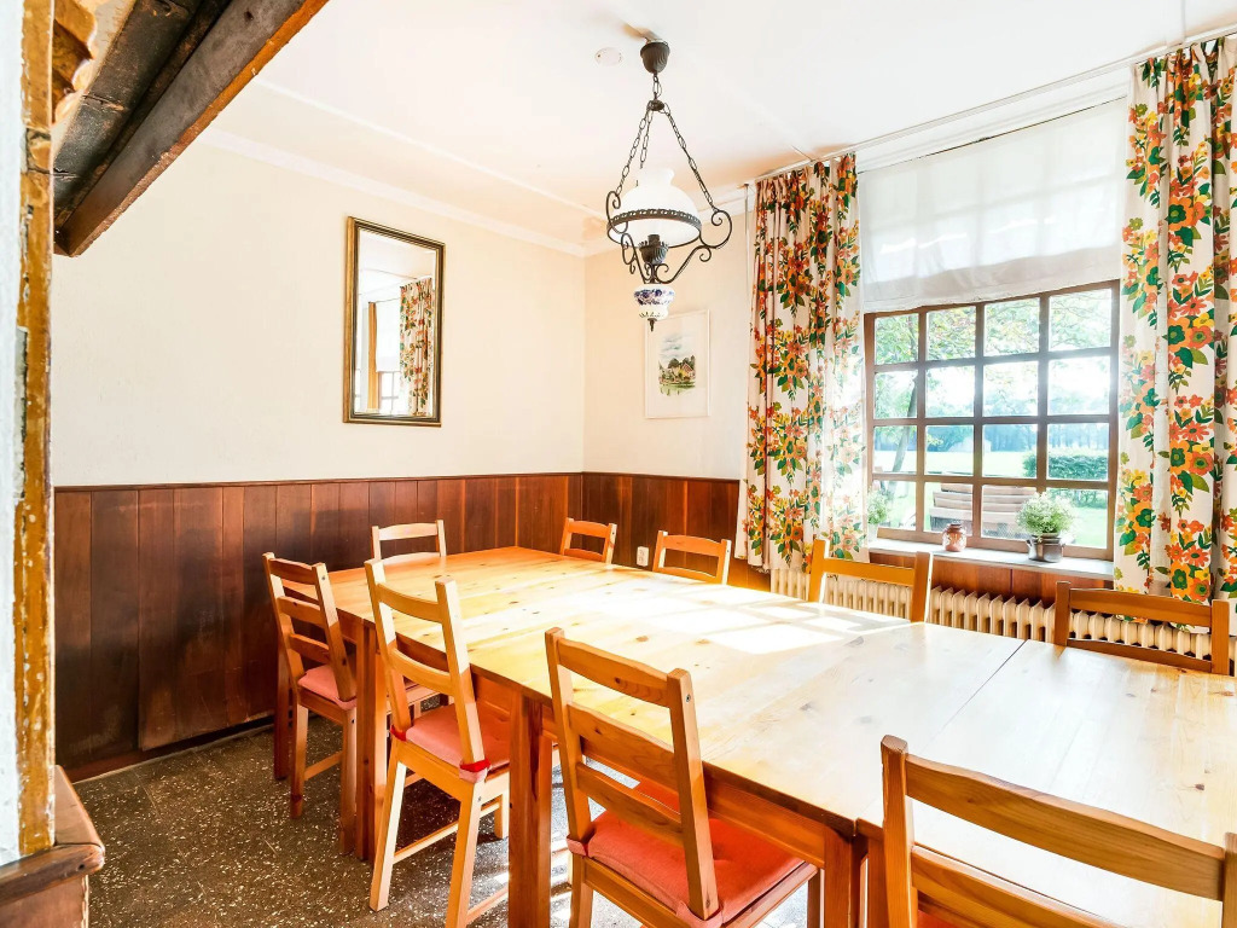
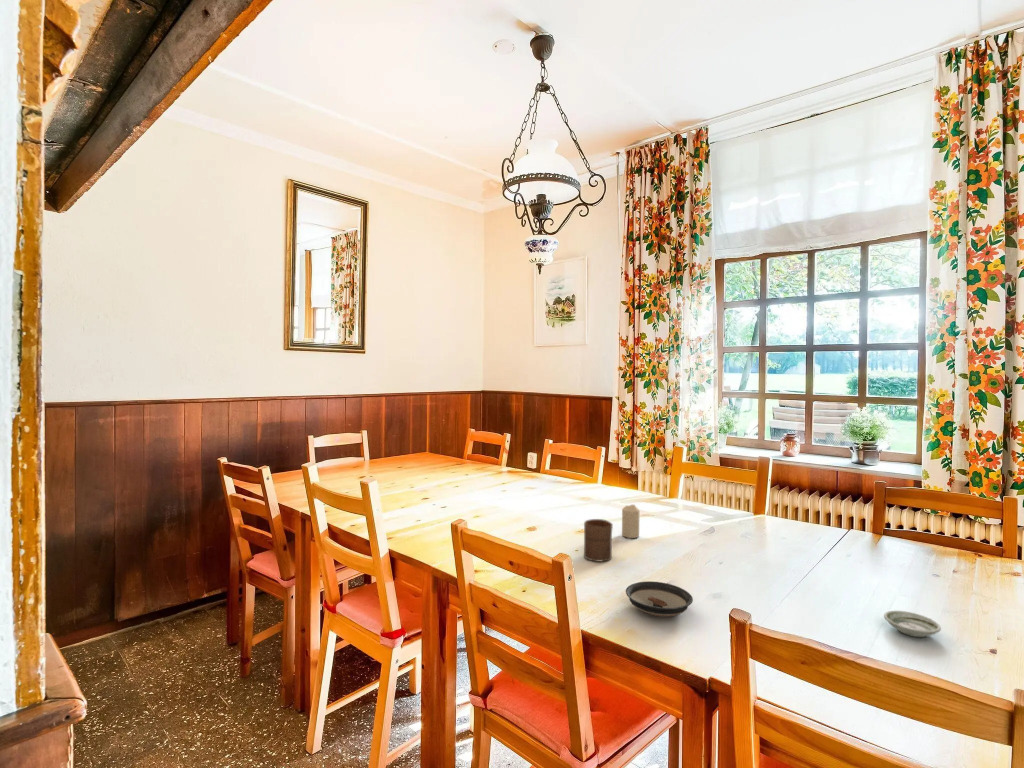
+ saucer (658, 601)
+ cup (598, 539)
+ saucer (911, 625)
+ candle (630, 520)
